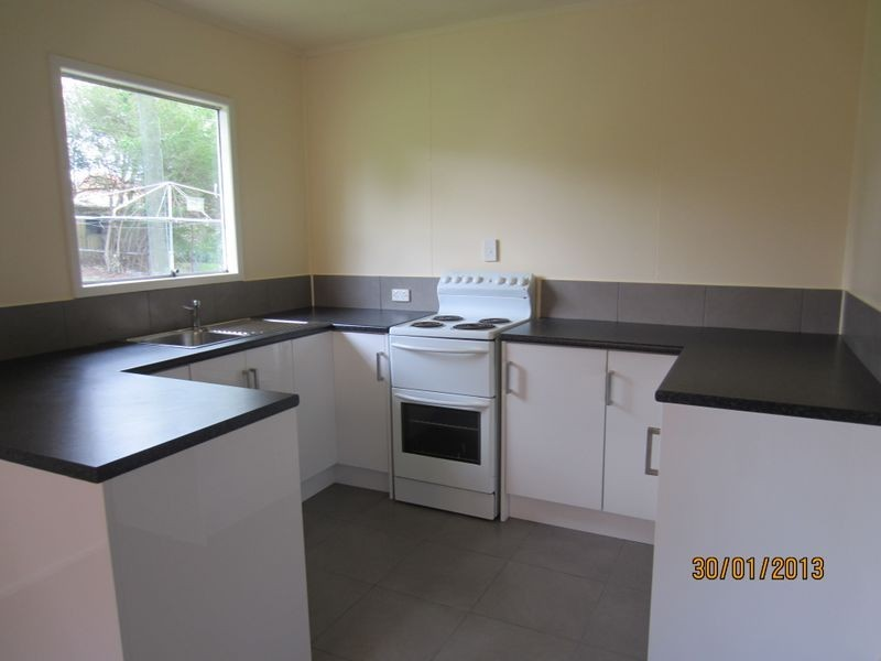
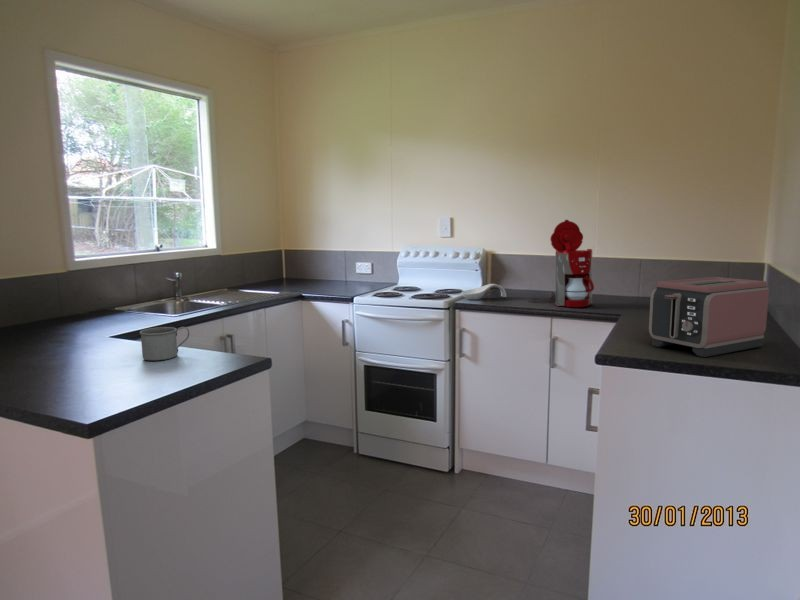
+ toaster (704, 314)
+ mug (162, 342)
+ coffee maker (559, 261)
+ spoon rest (483, 291)
